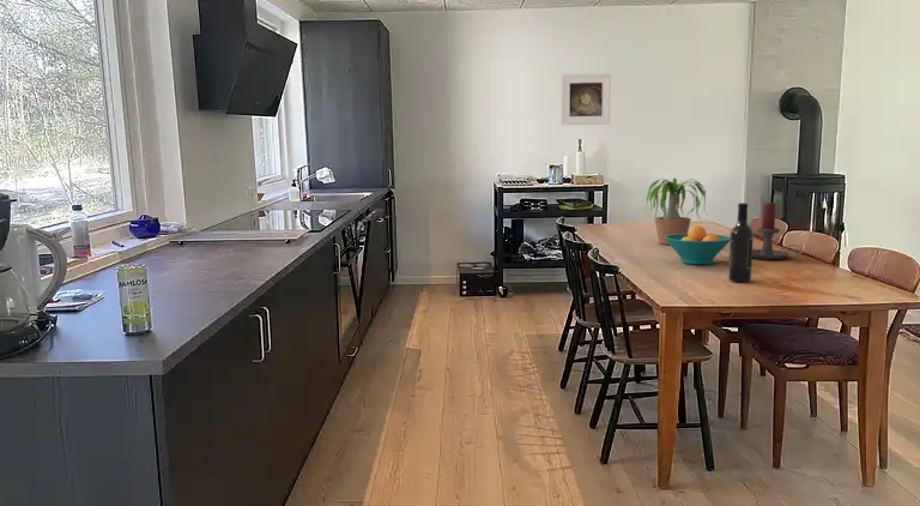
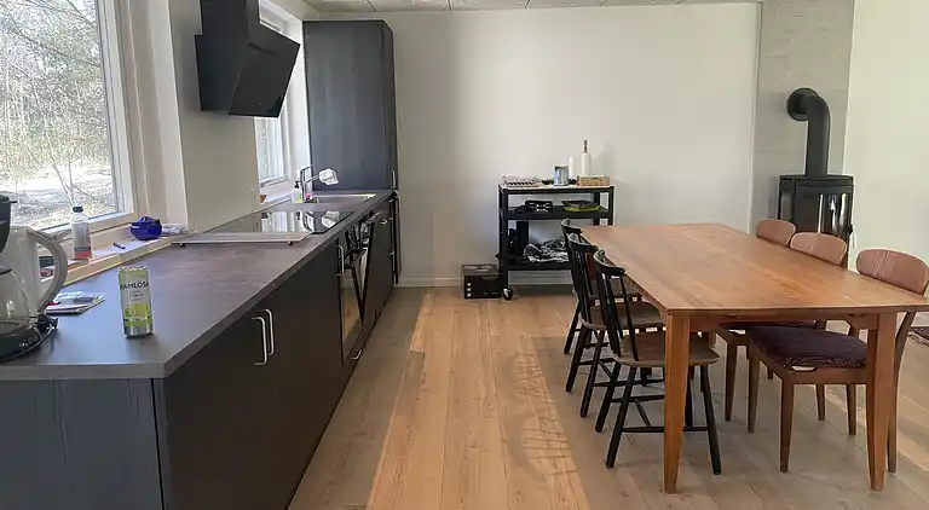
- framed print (585, 100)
- wine bottle (740, 242)
- fruit bowl (697, 243)
- candle holder (774, 229)
- potted plant (677, 210)
